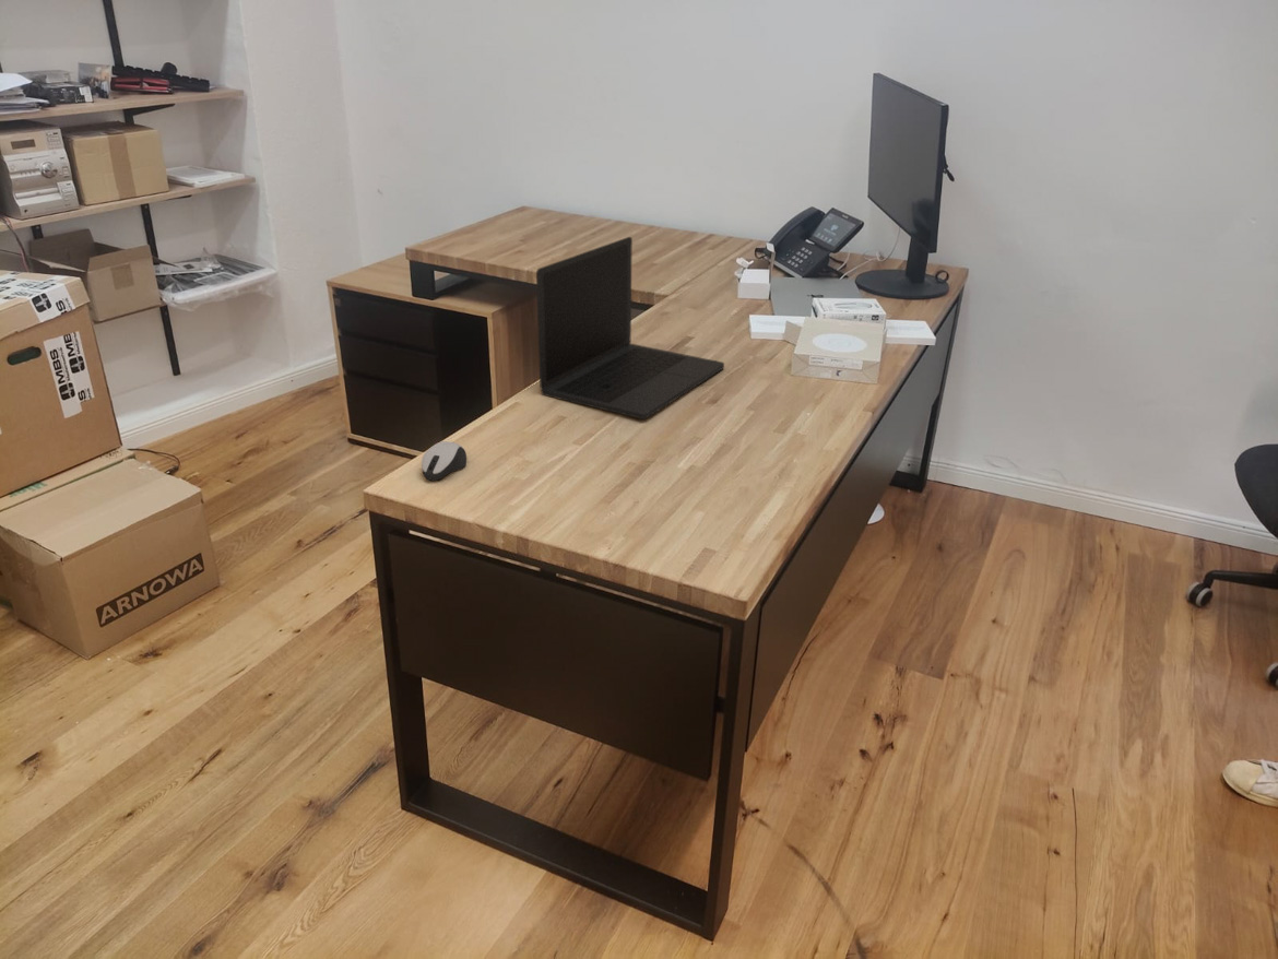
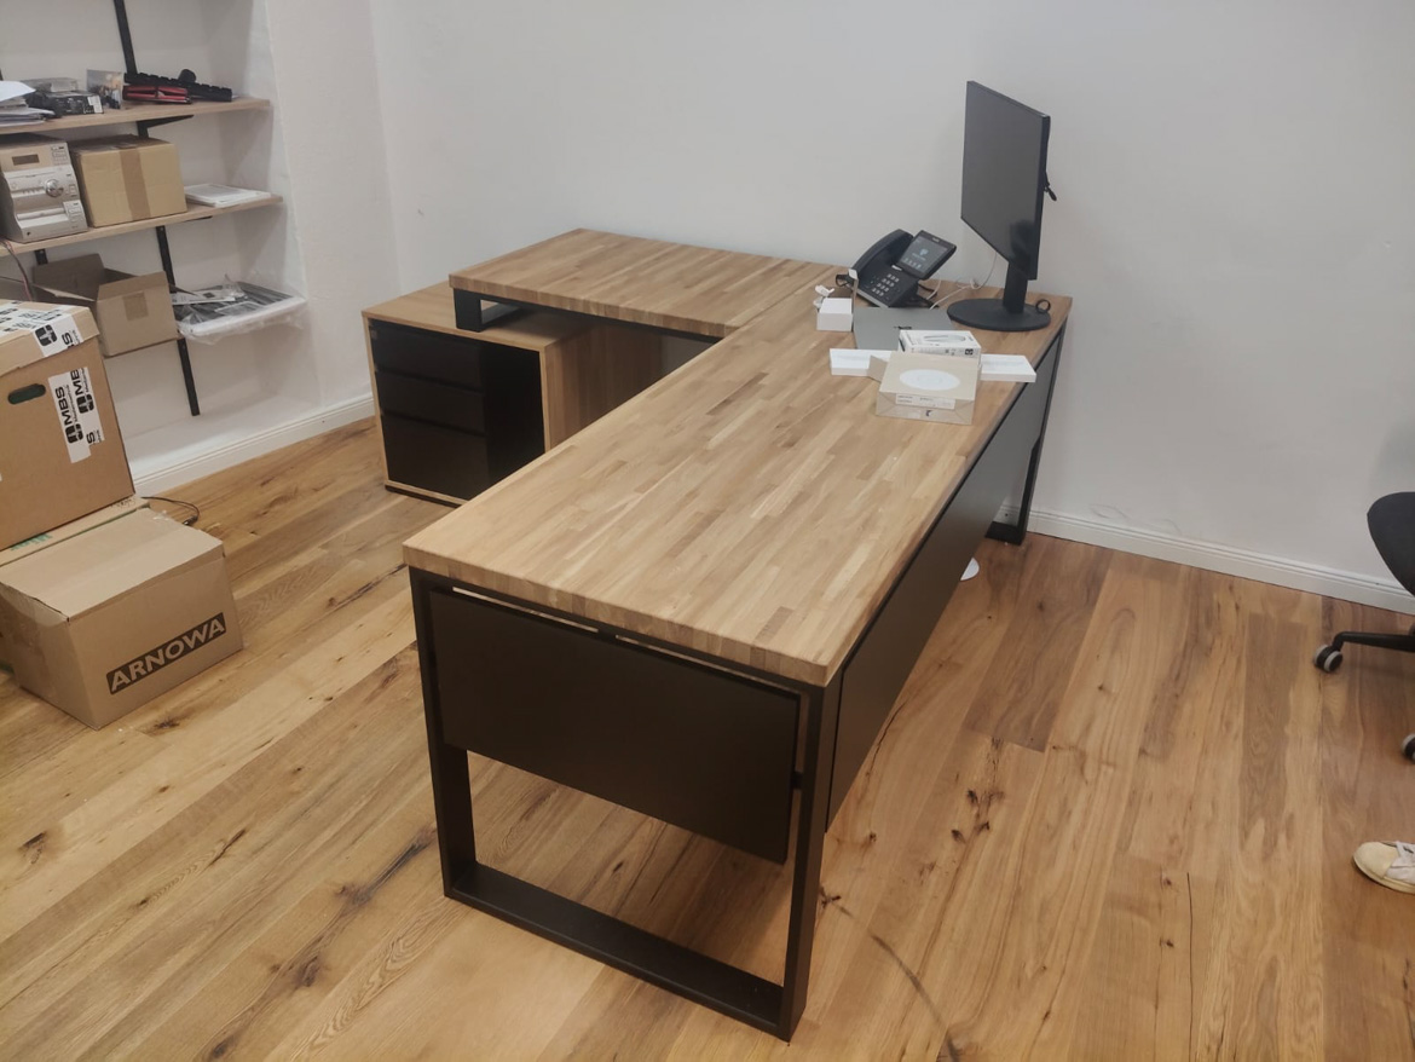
- laptop (630, 321)
- computer mouse (443, 457)
